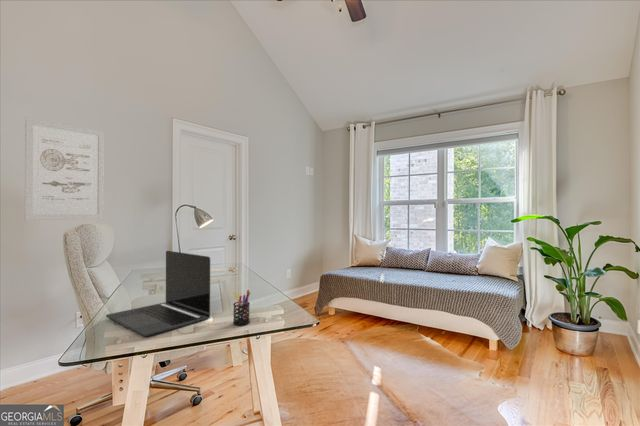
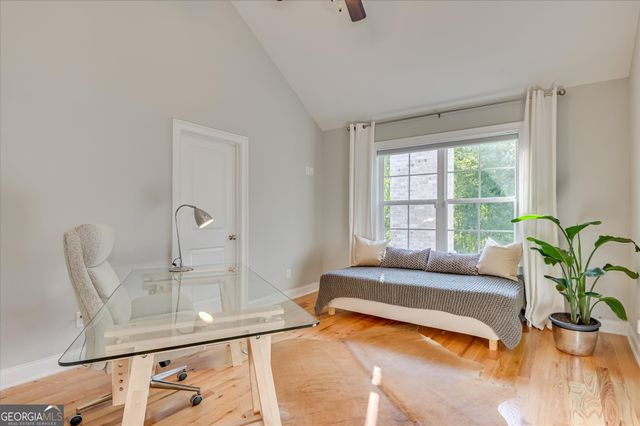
- laptop (166, 287)
- pen holder (243, 305)
- wall art (67, 172)
